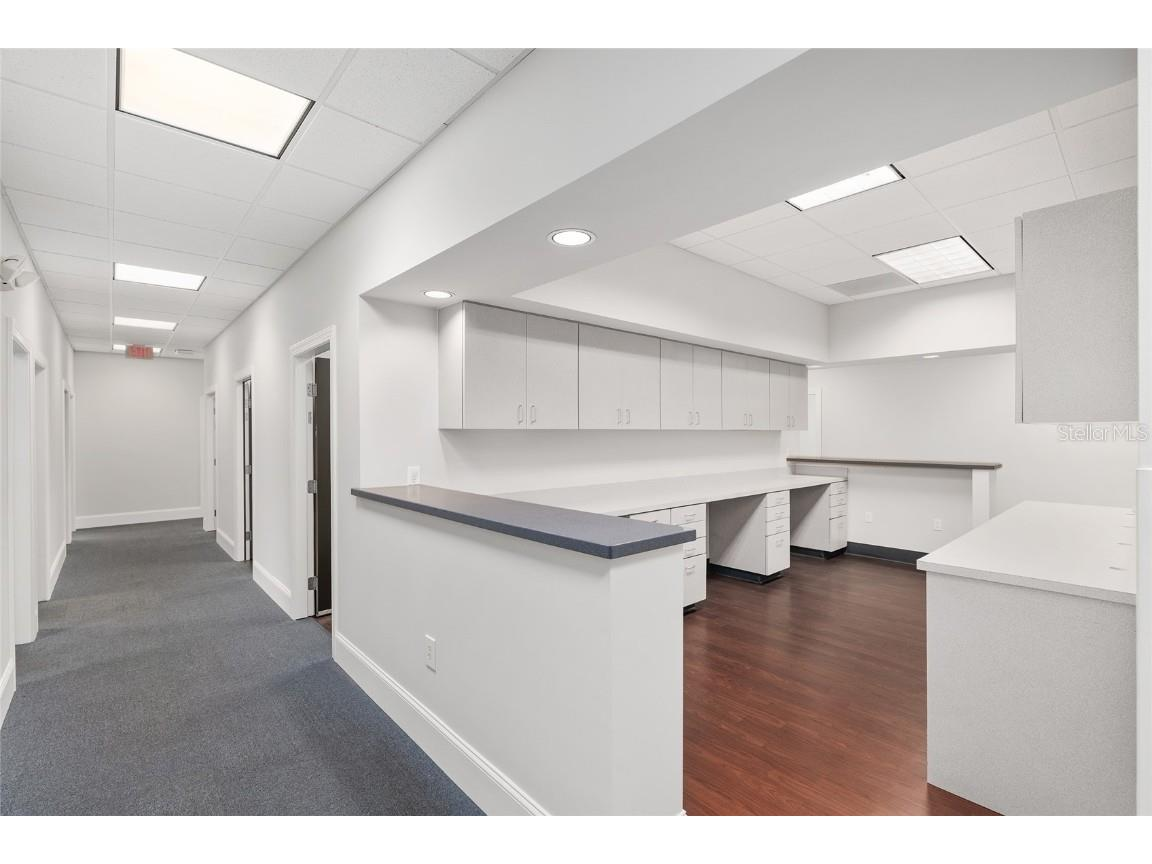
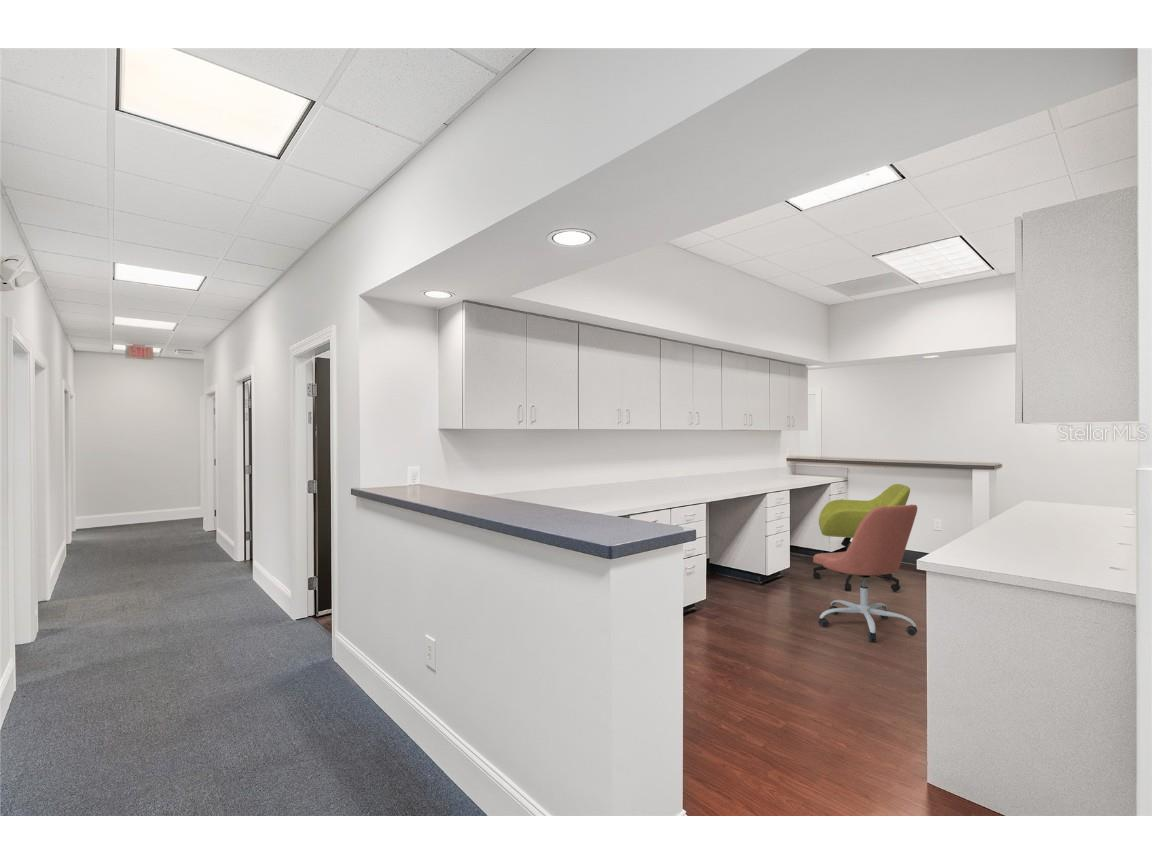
+ office chair (862, 563)
+ office chair (855, 531)
